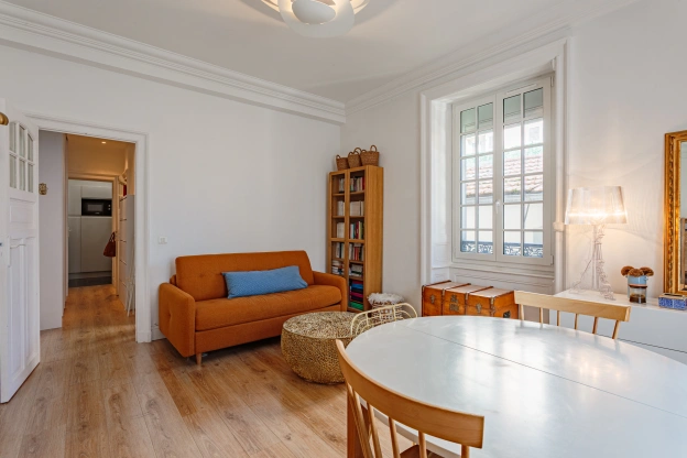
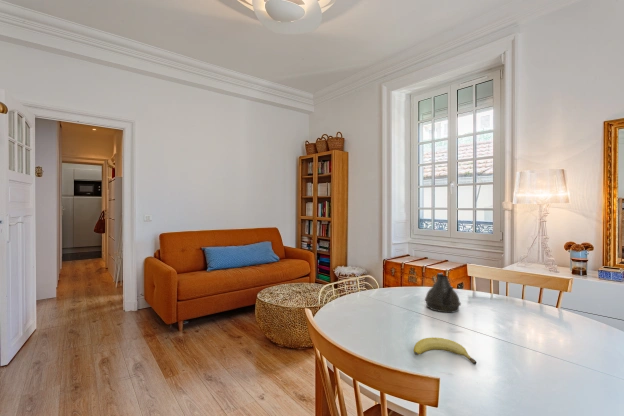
+ teapot (443, 293)
+ fruit (442, 348)
